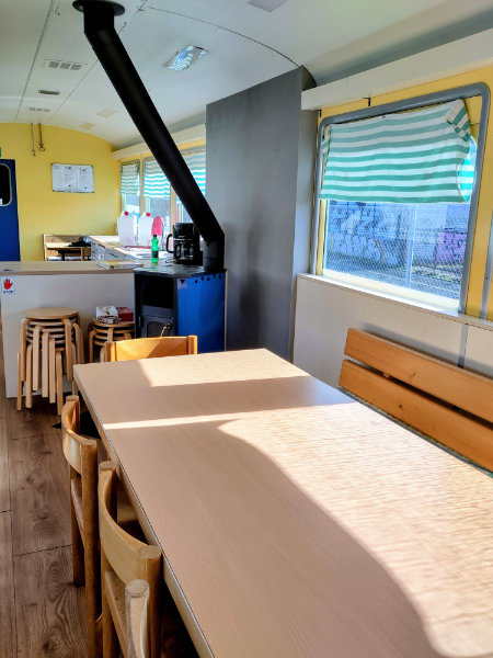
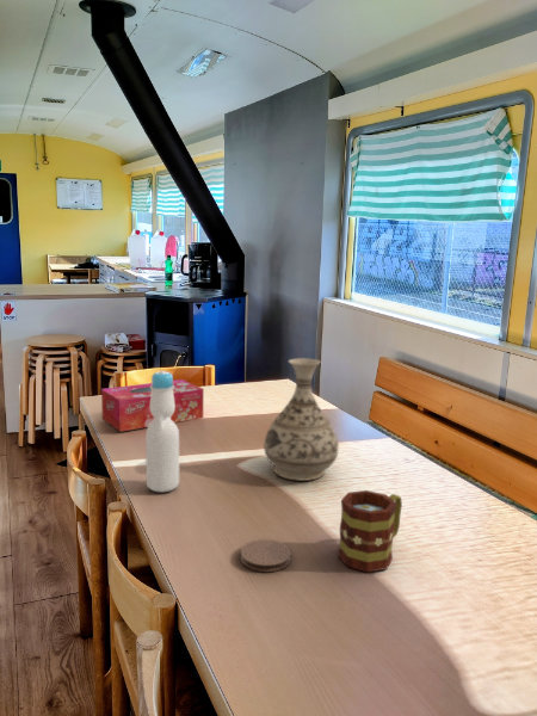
+ bottle (162, 430)
+ tissue box (149, 403)
+ mug (375, 526)
+ coaster (265, 555)
+ vase (302, 416)
